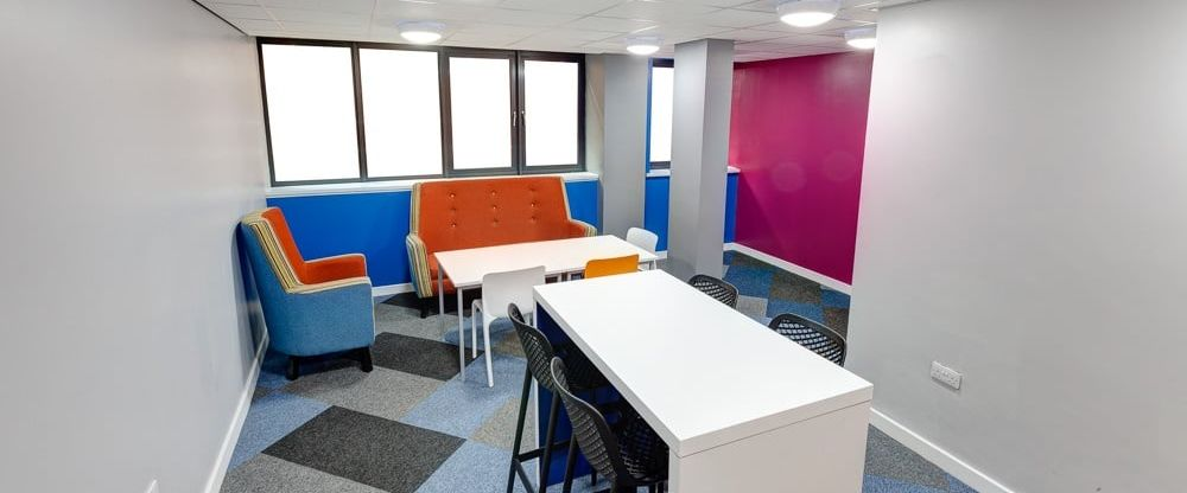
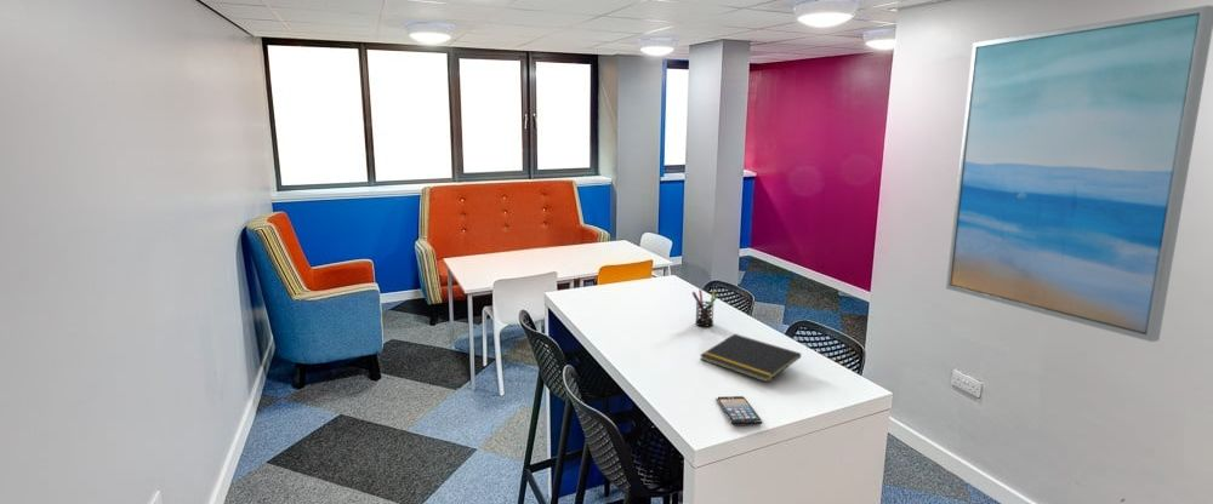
+ smartphone (738, 409)
+ notepad (748, 356)
+ wall art (1054, 174)
+ pen holder (706, 307)
